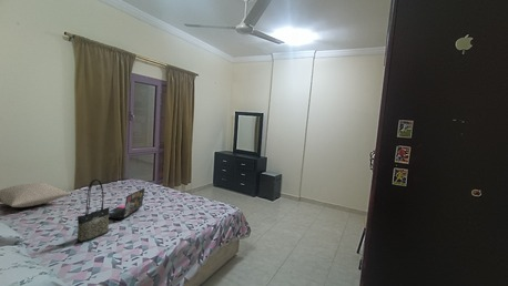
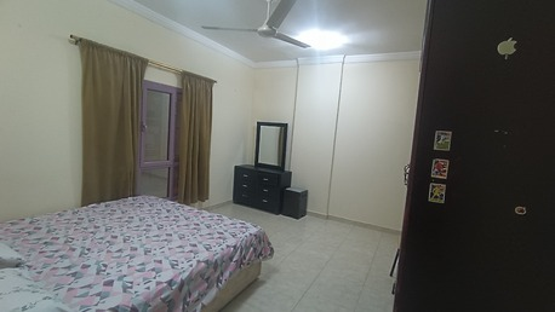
- laptop (125, 202)
- tote bag (95, 211)
- pillow (31, 194)
